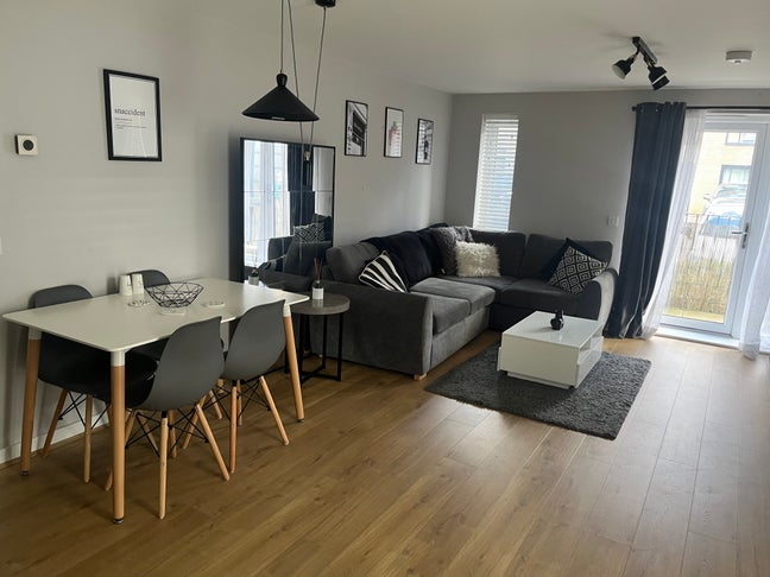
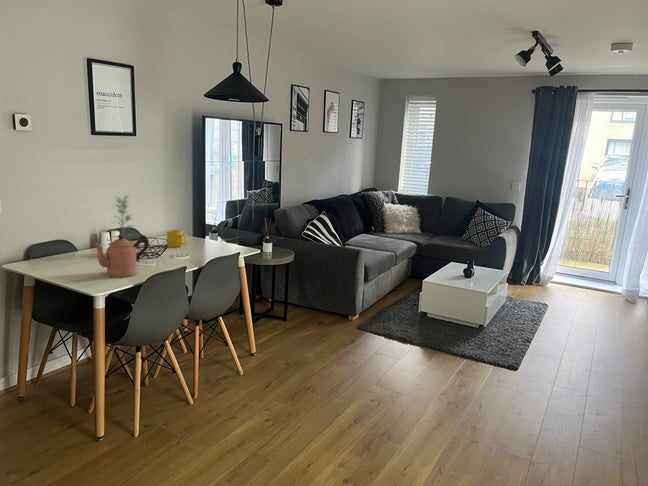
+ plant (121, 225)
+ coffeepot (121, 253)
+ mug (177, 238)
